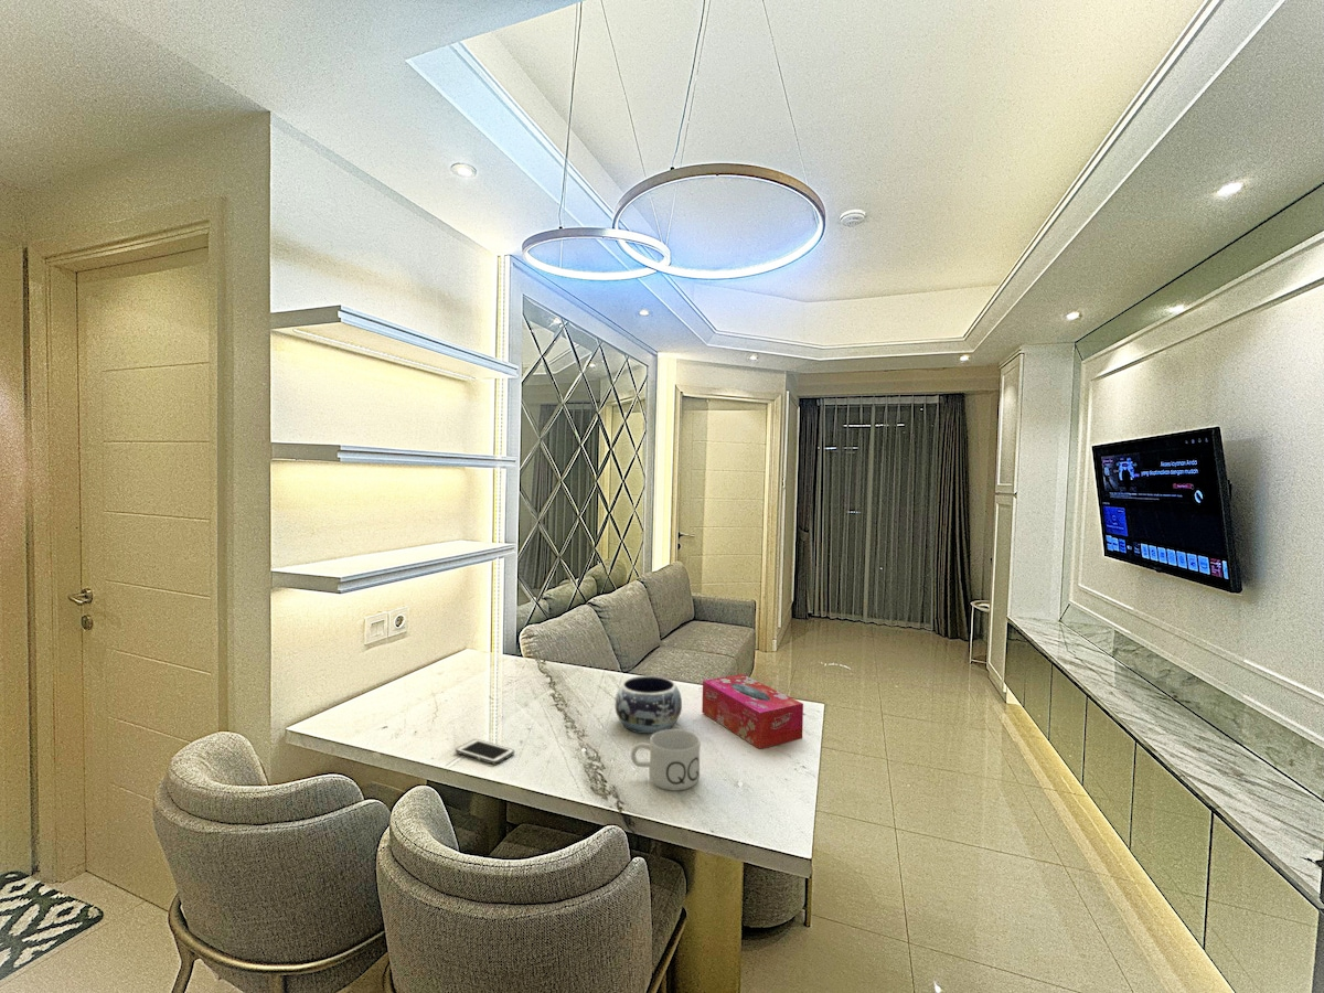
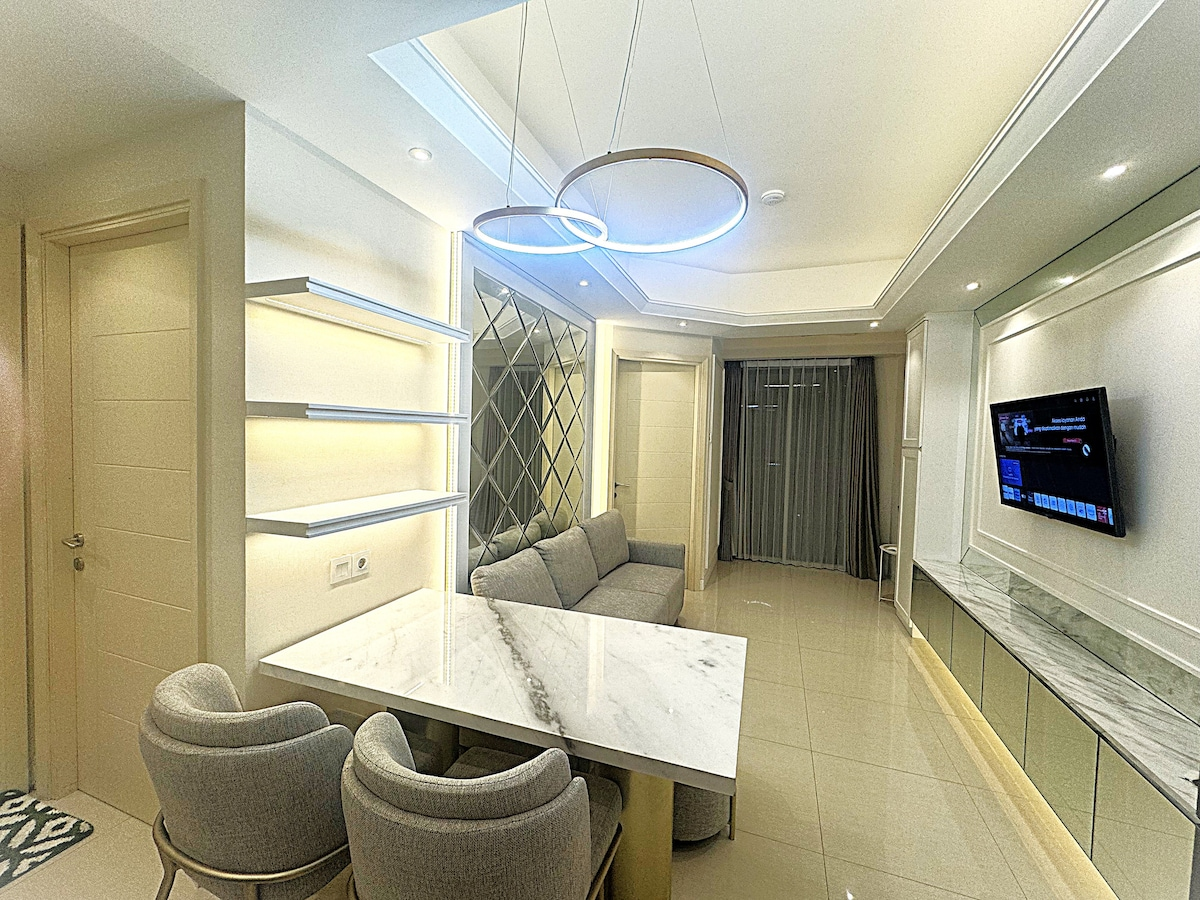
- cell phone (484, 751)
- decorative bowl (648, 703)
- tissue box (749, 707)
- mug (664, 758)
